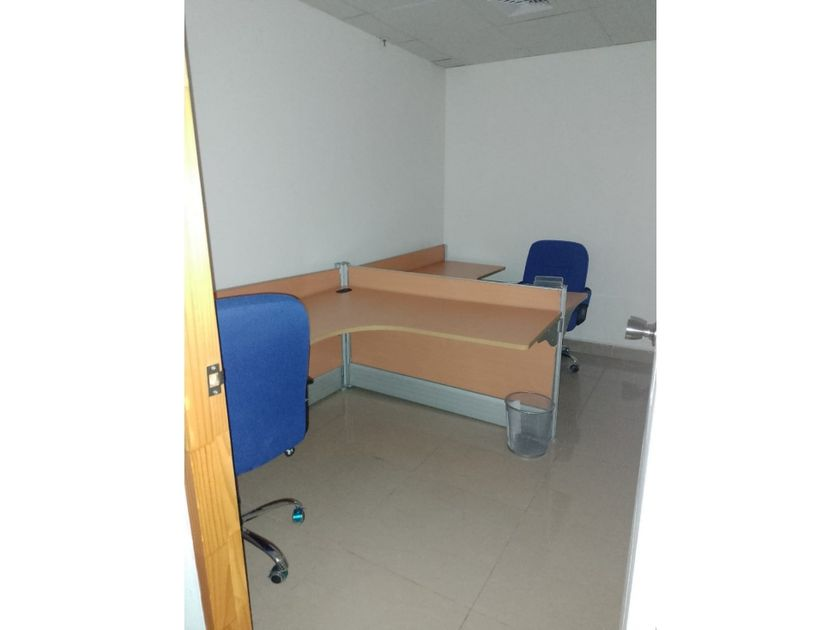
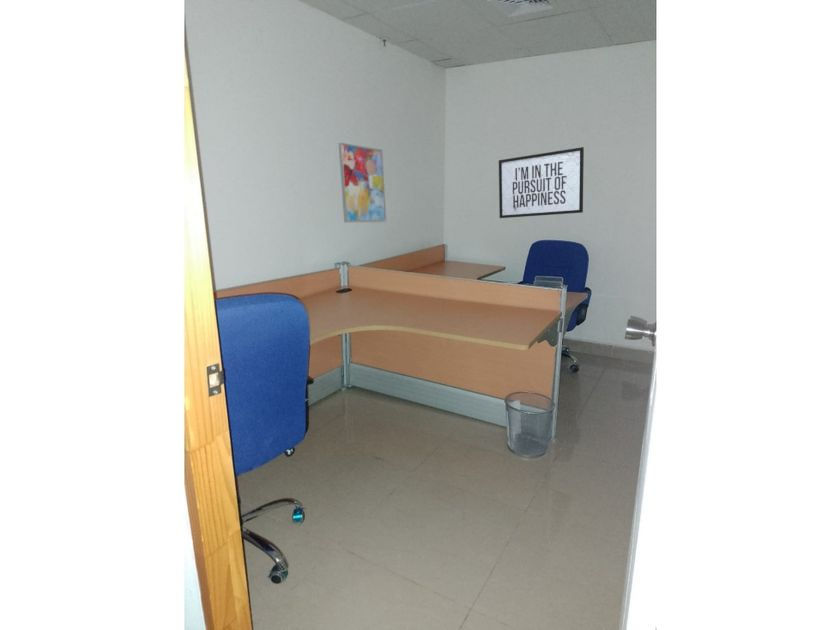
+ mirror (538, 185)
+ wall art (363, 184)
